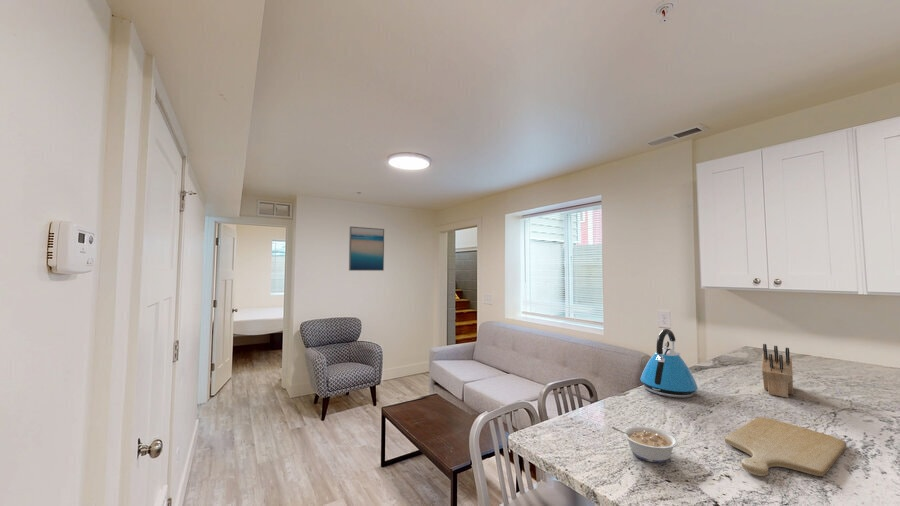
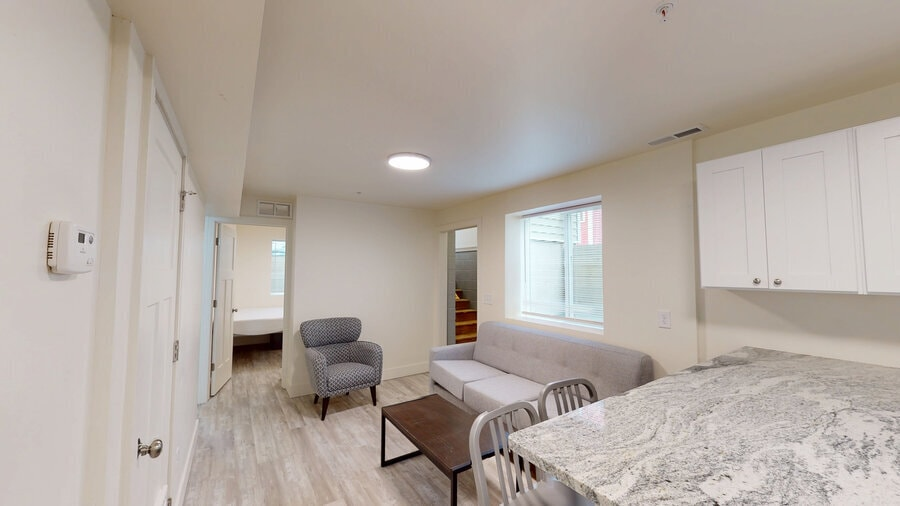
- knife block (777, 366)
- legume (648, 443)
- chopping board (778, 447)
- kettle (666, 359)
- wall art (367, 249)
